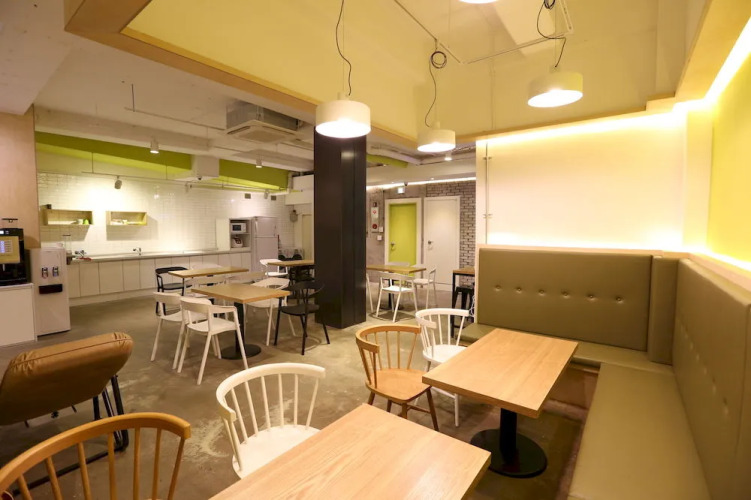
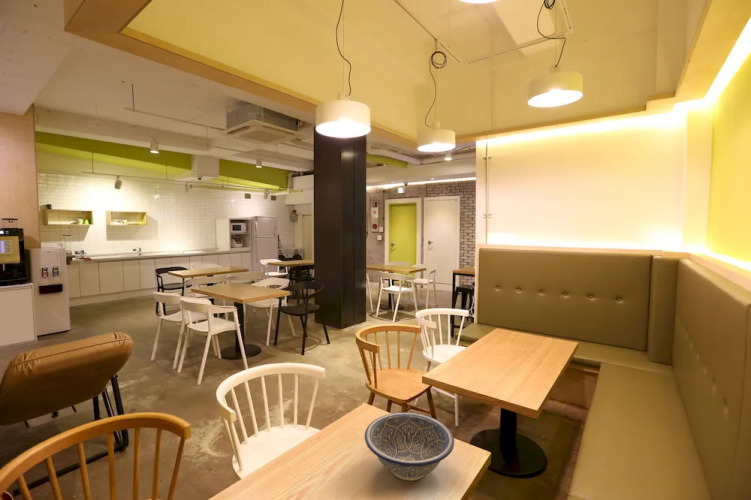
+ decorative bowl (408, 451)
